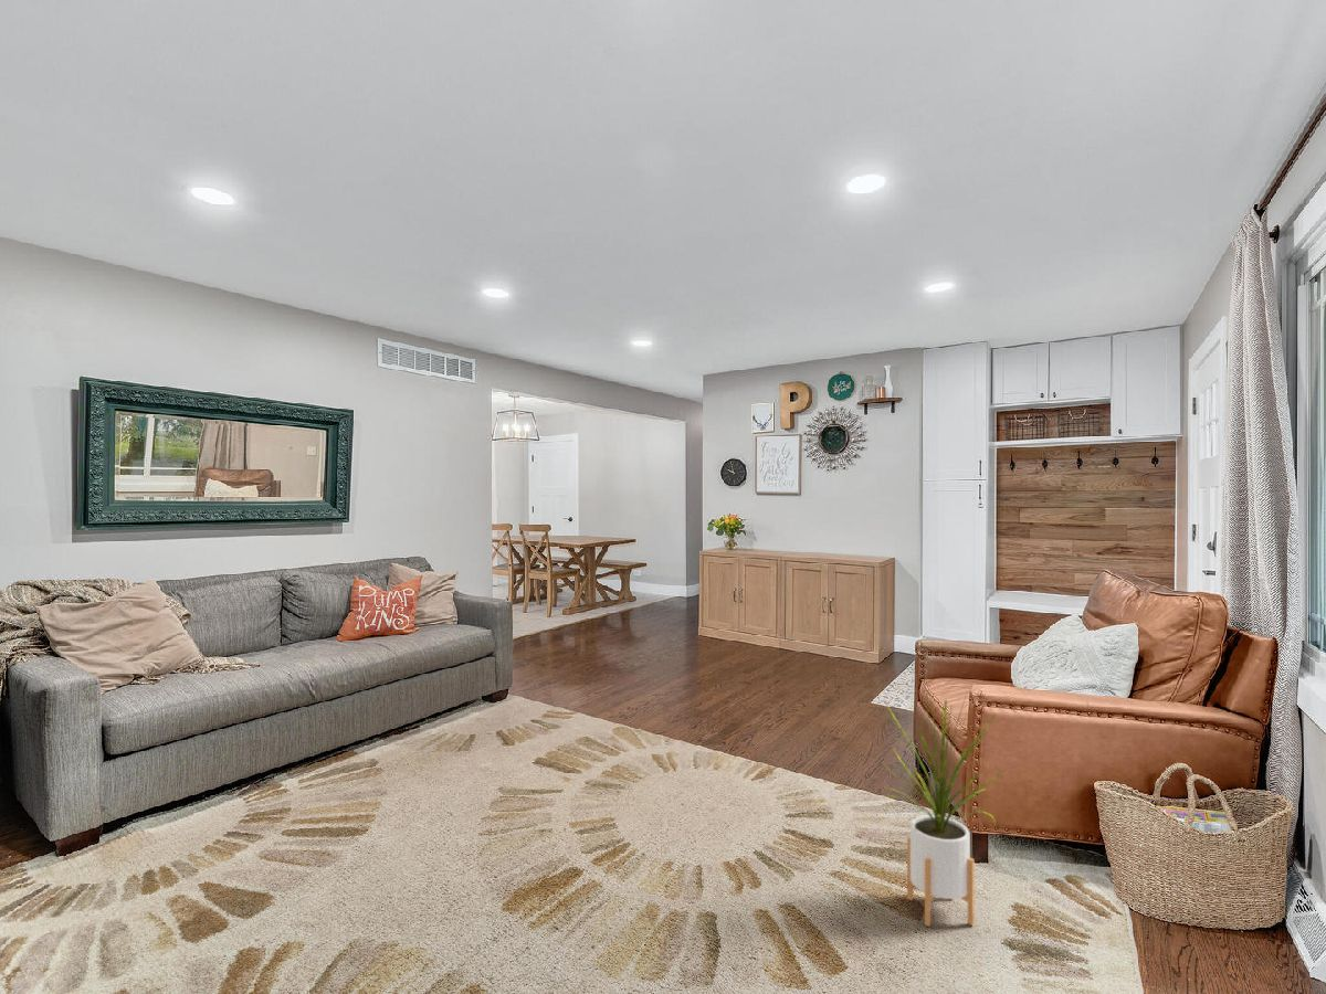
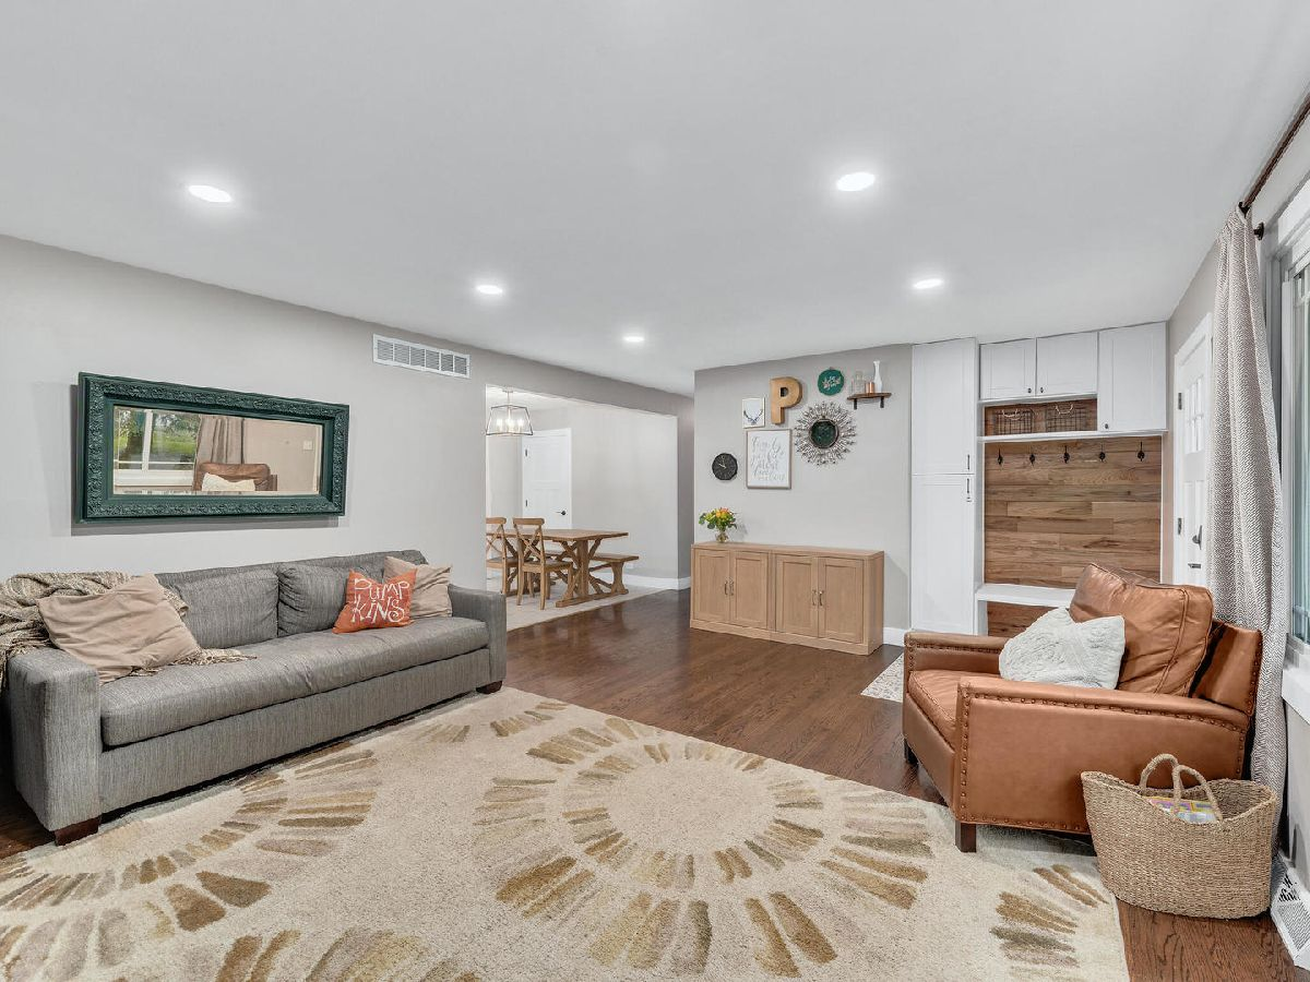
- house plant (937, 800)
